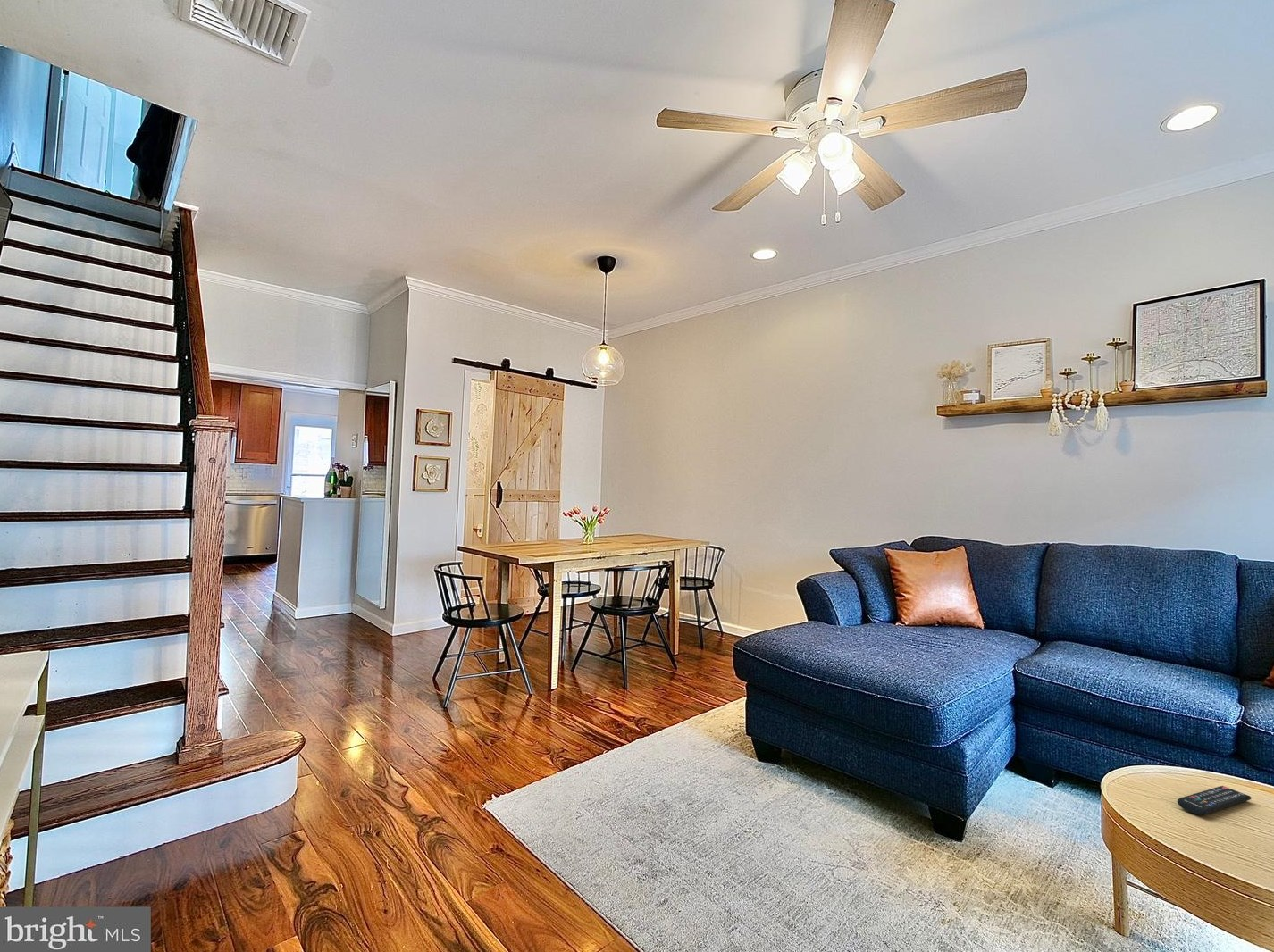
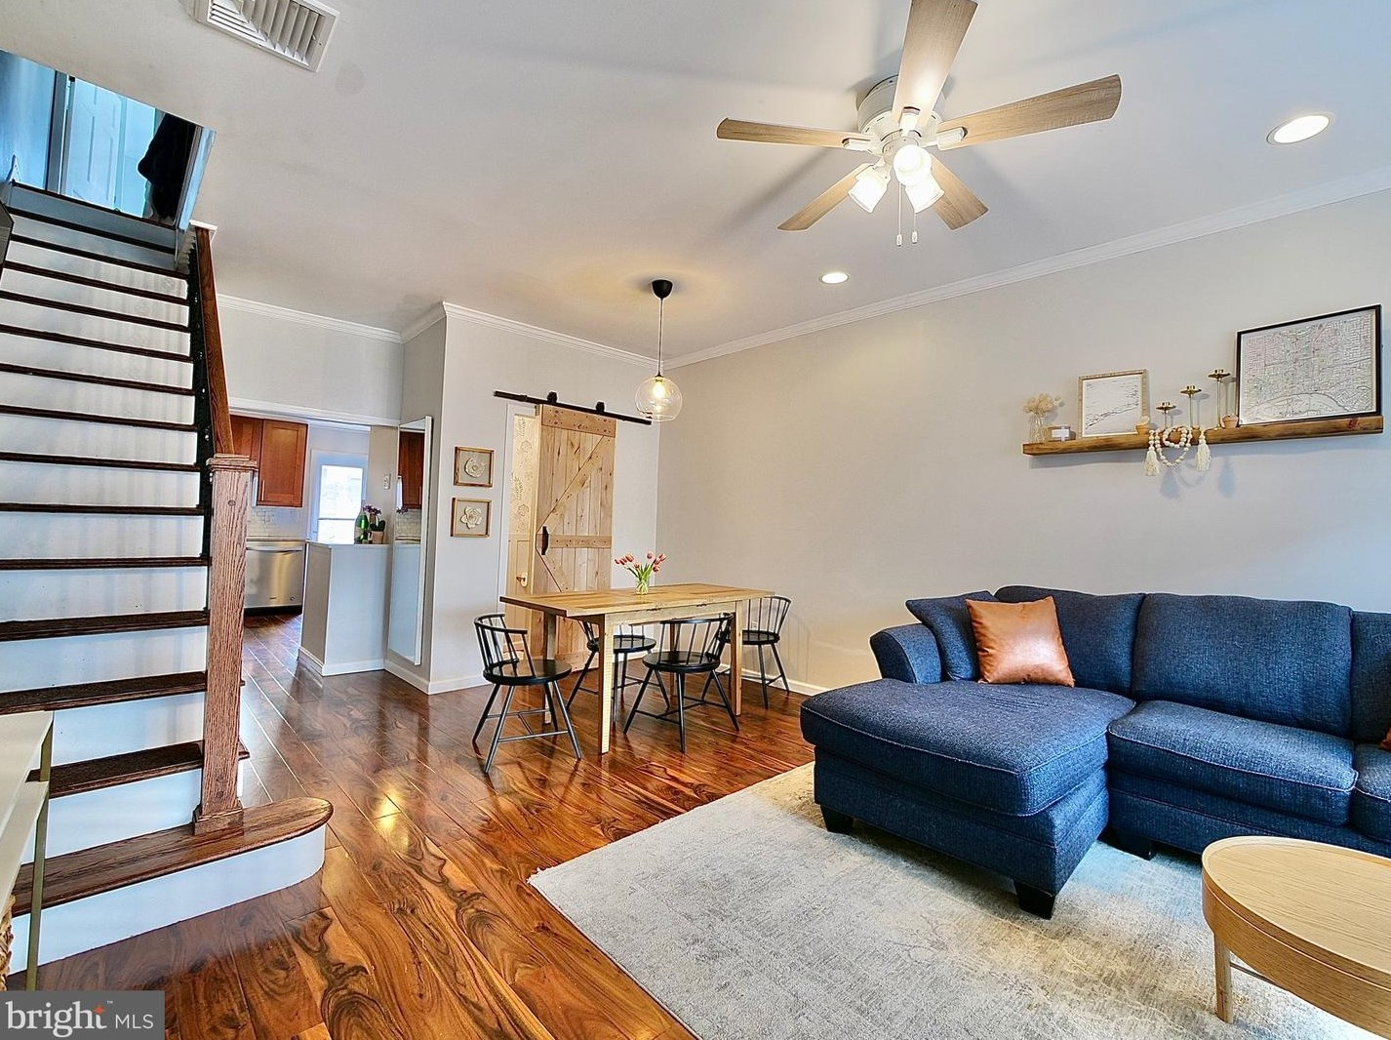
- remote control (1214, 800)
